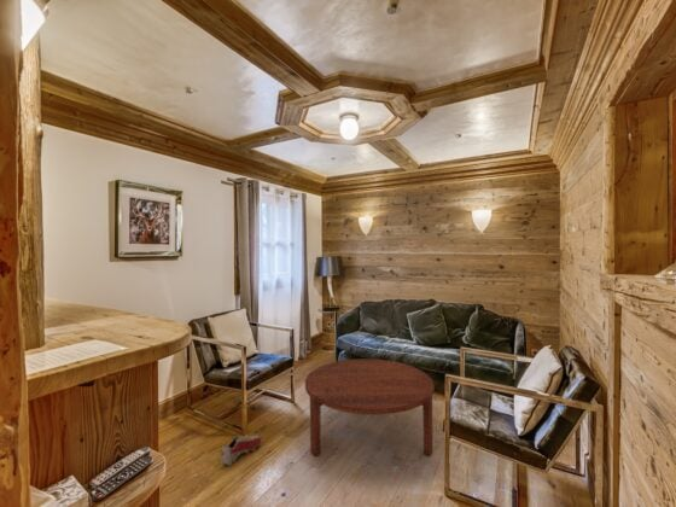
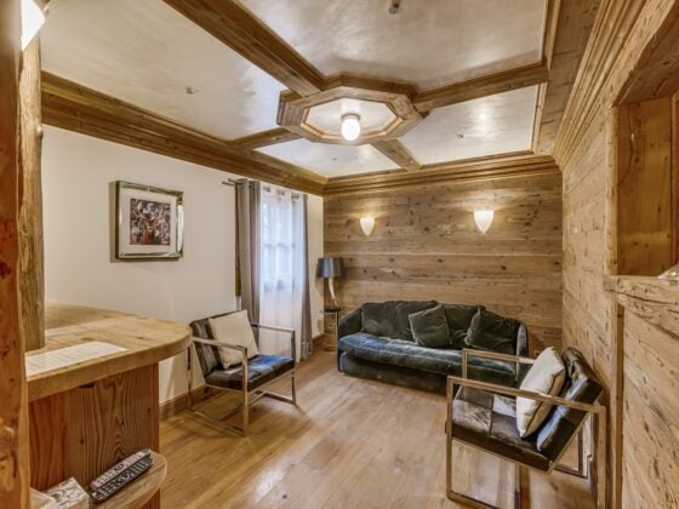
- coffee table (368, 407)
- shoe (241, 444)
